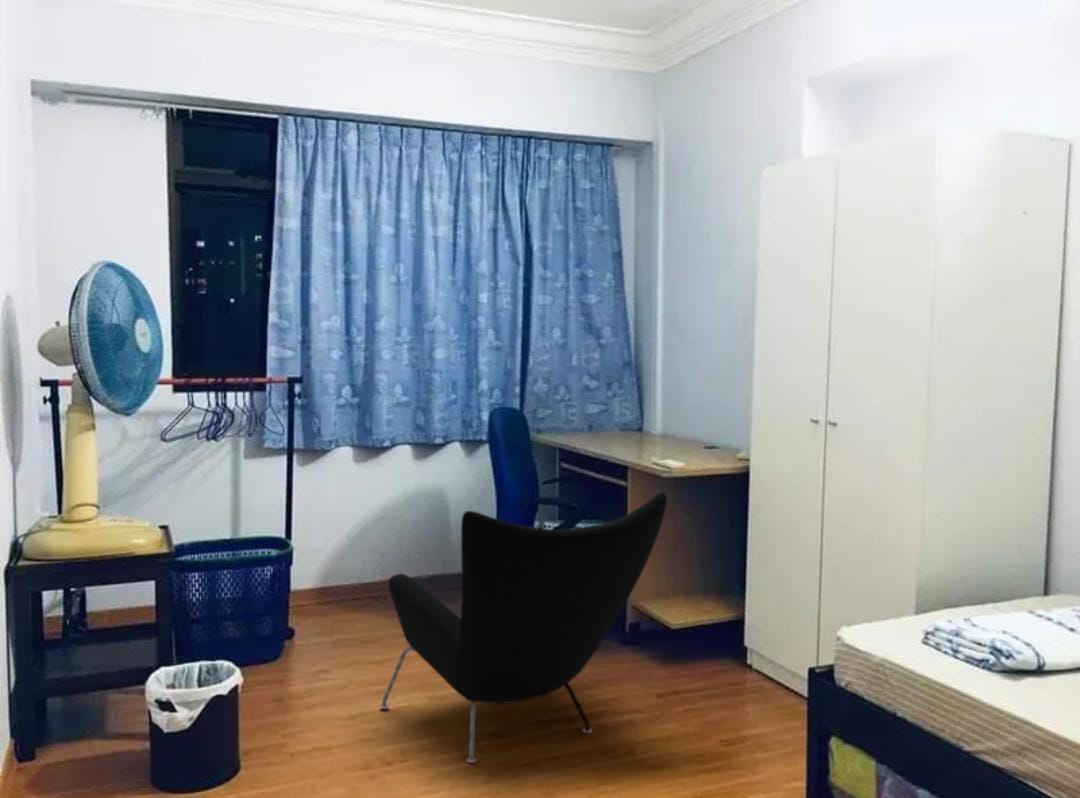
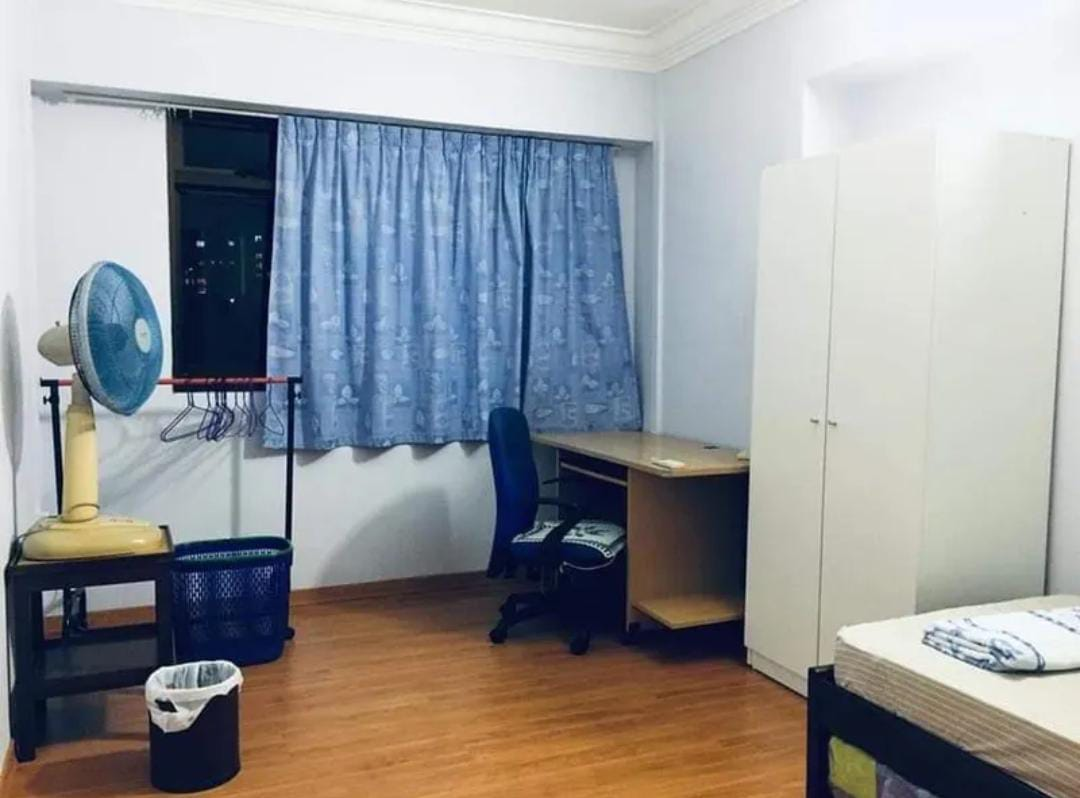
- armchair (516, 609)
